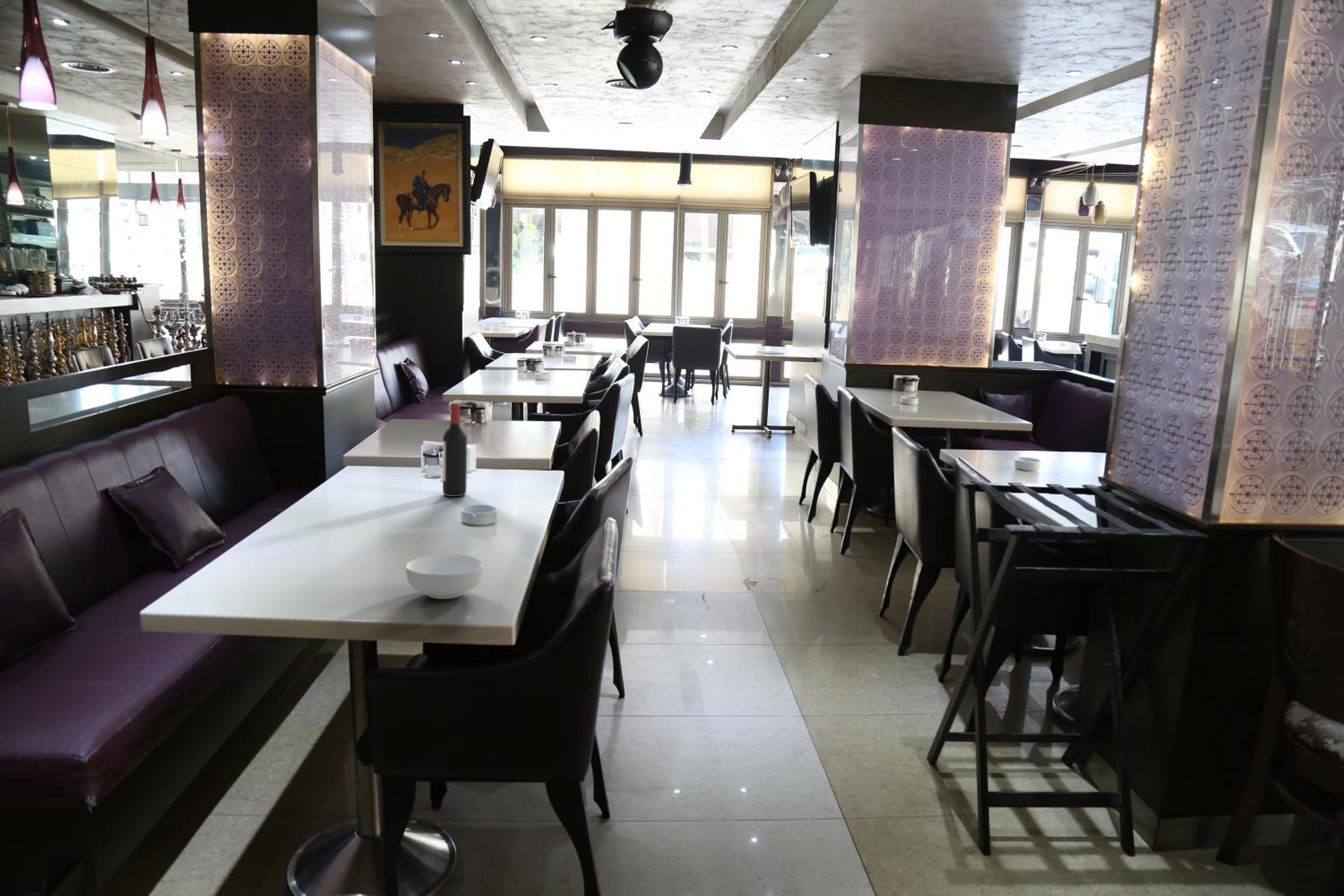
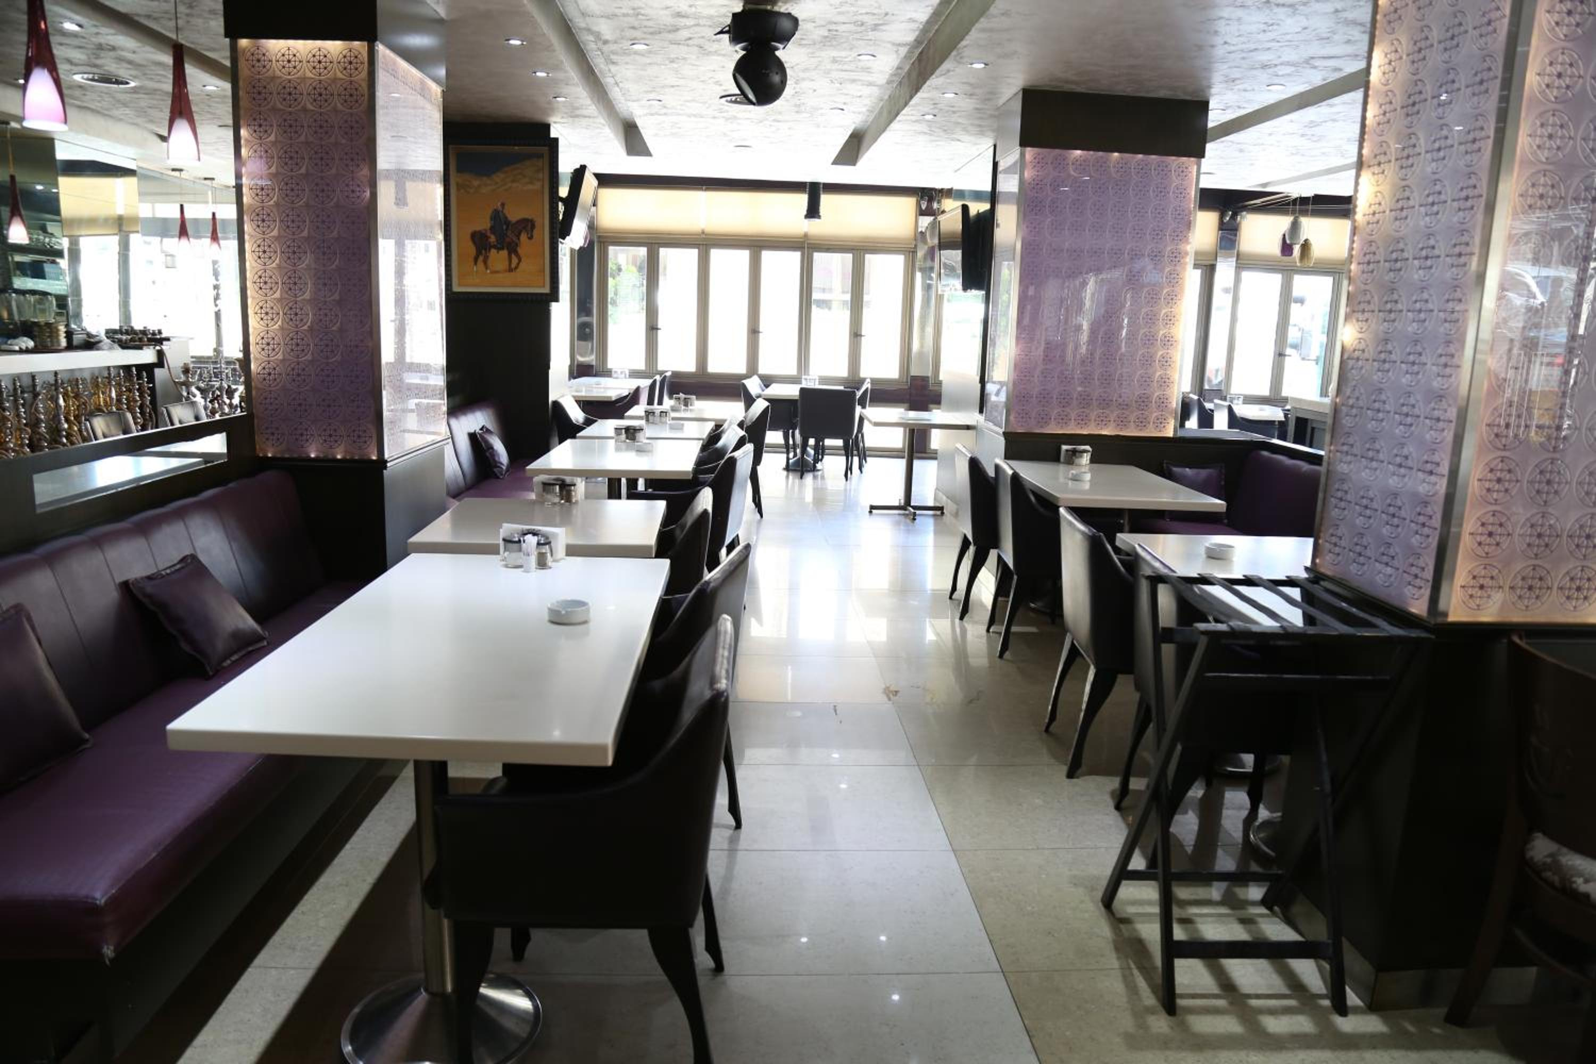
- cereal bowl (444, 578)
- wine bottle (455, 449)
